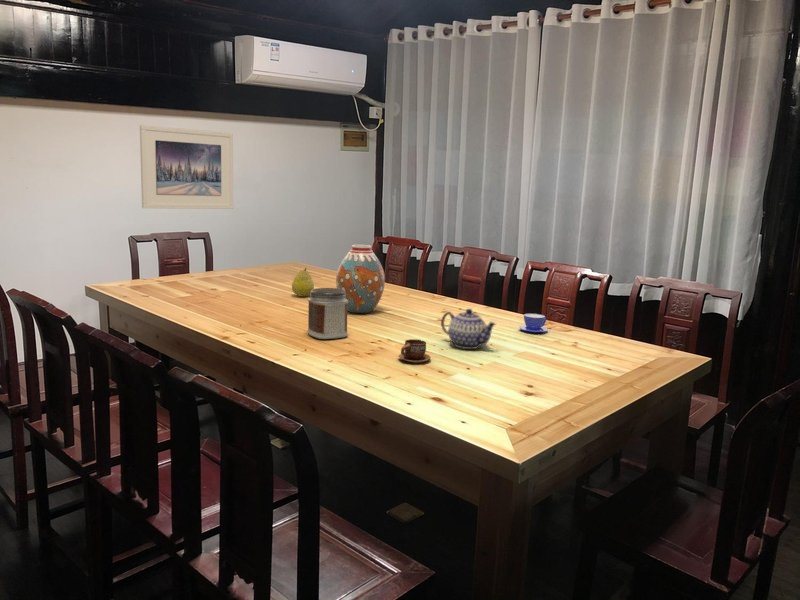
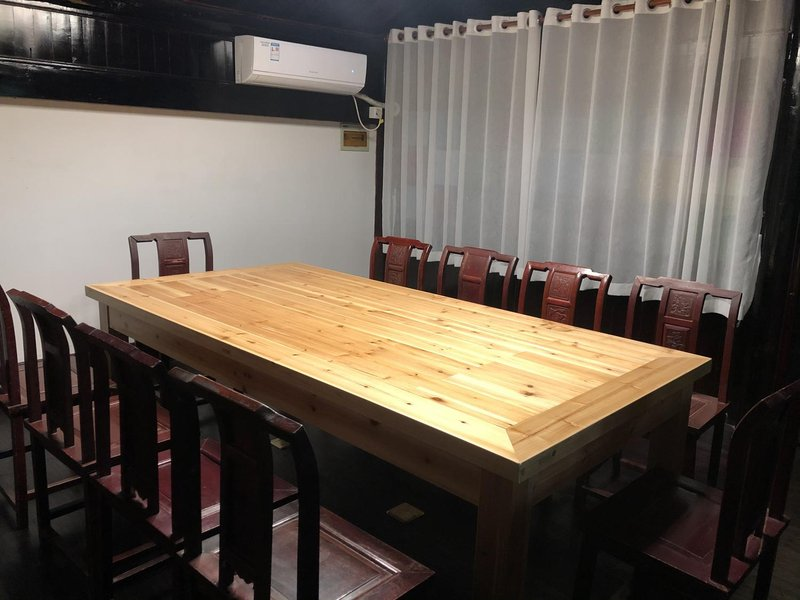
- jar (328, 312)
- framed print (189, 169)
- cup (413, 350)
- fruit (302, 282)
- teacup (534, 323)
- vase (360, 278)
- teapot (467, 327)
